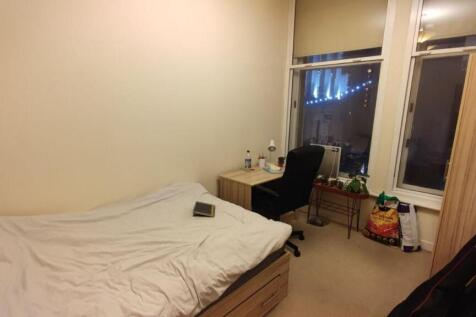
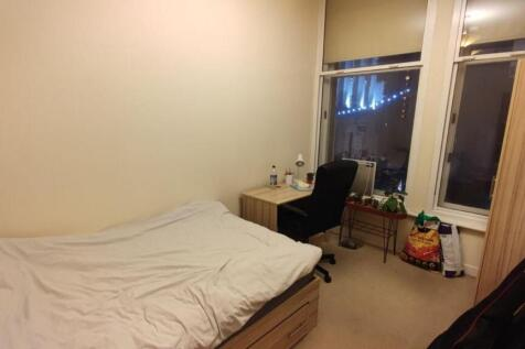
- notepad (204, 208)
